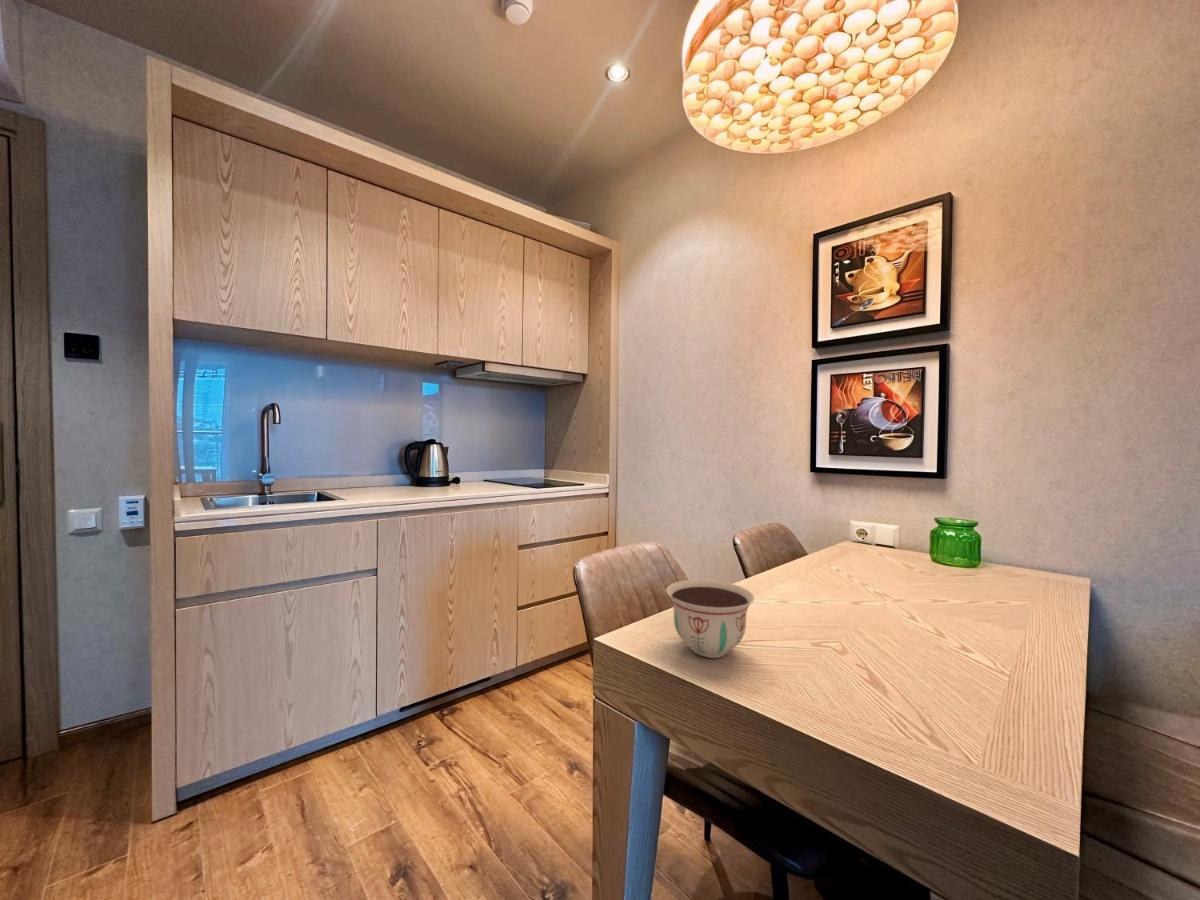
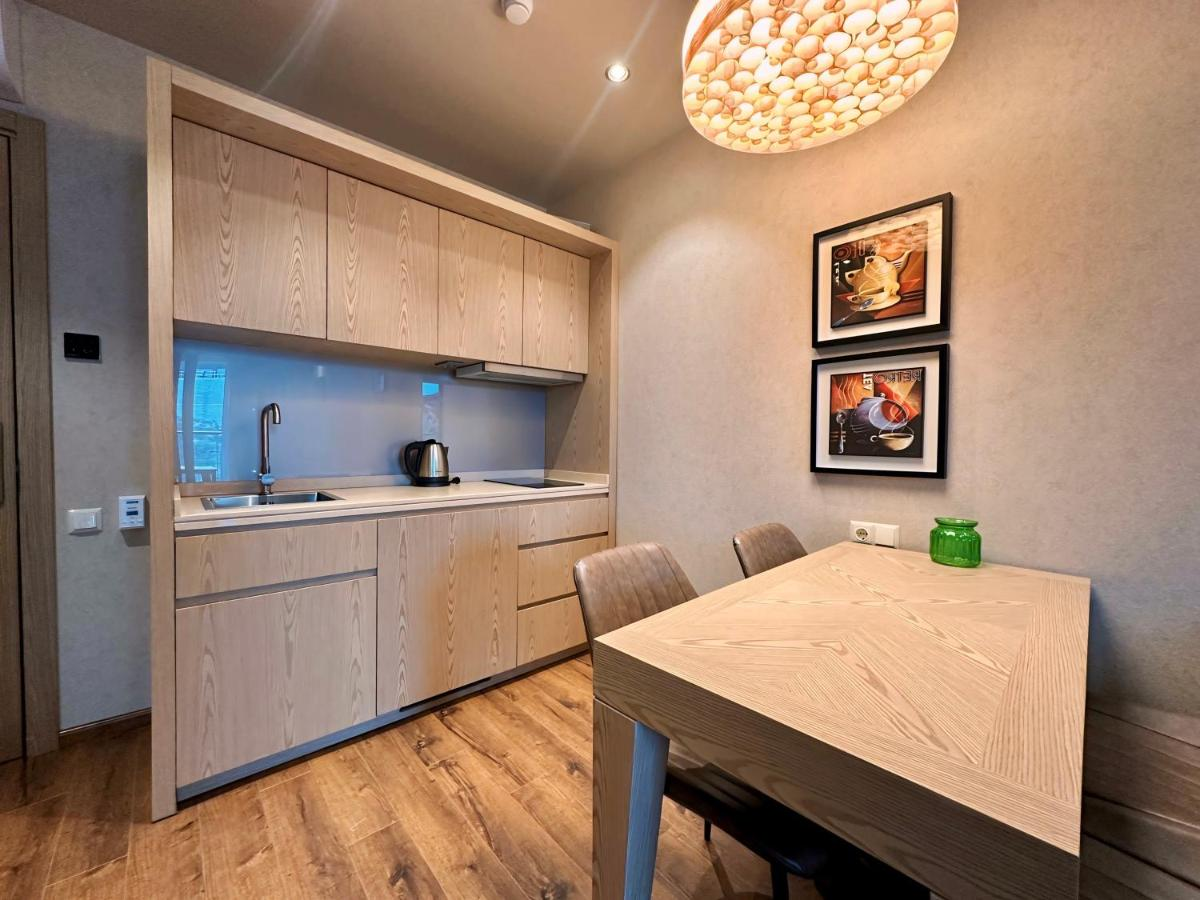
- bowl (708, 621)
